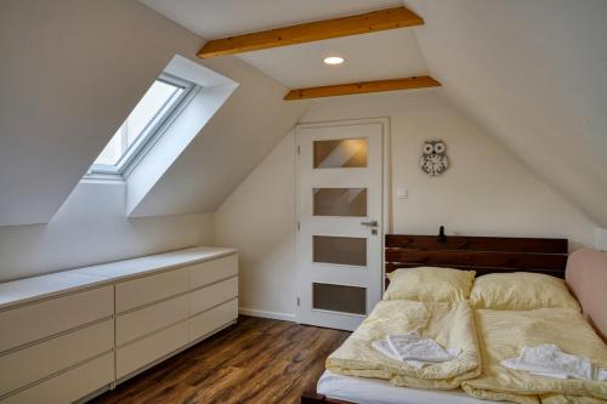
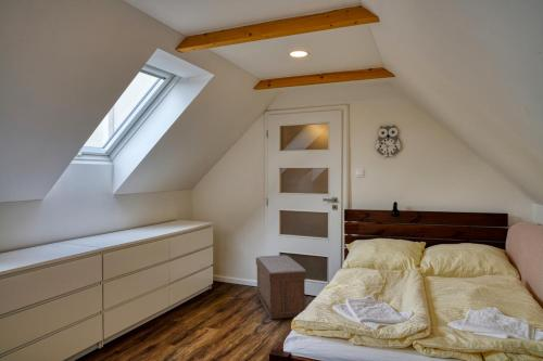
+ bench (279, 283)
